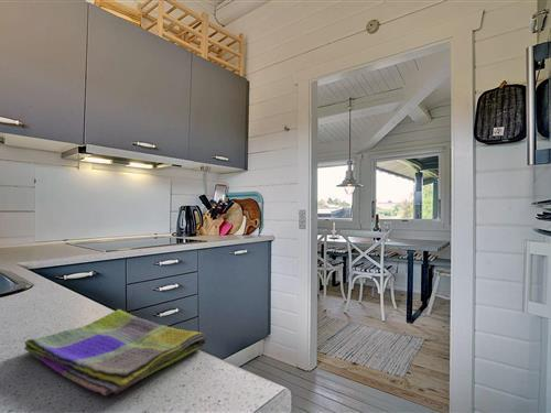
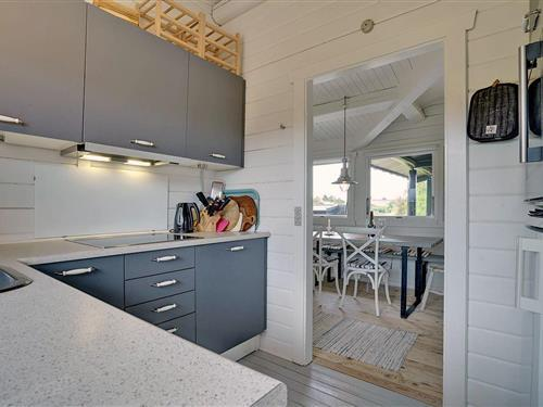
- dish towel (119, 341)
